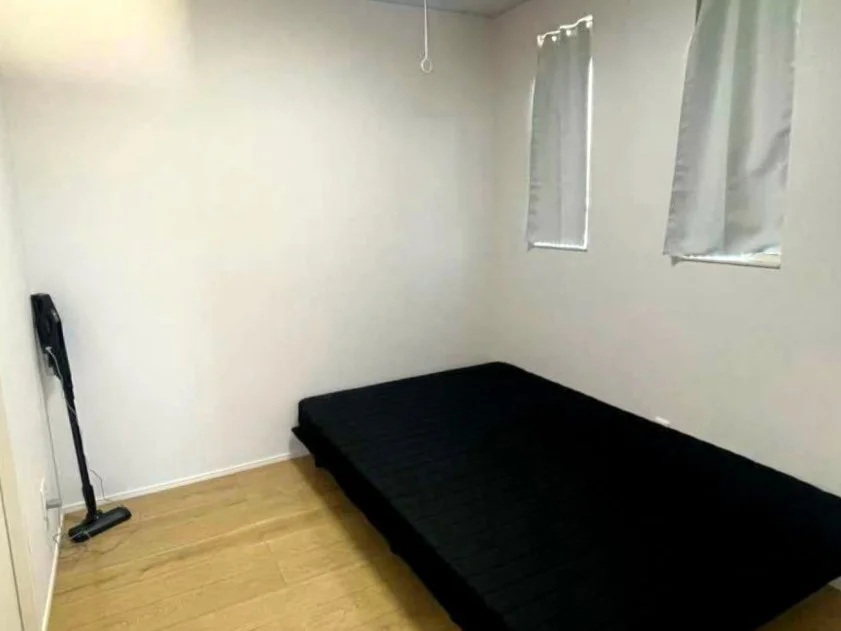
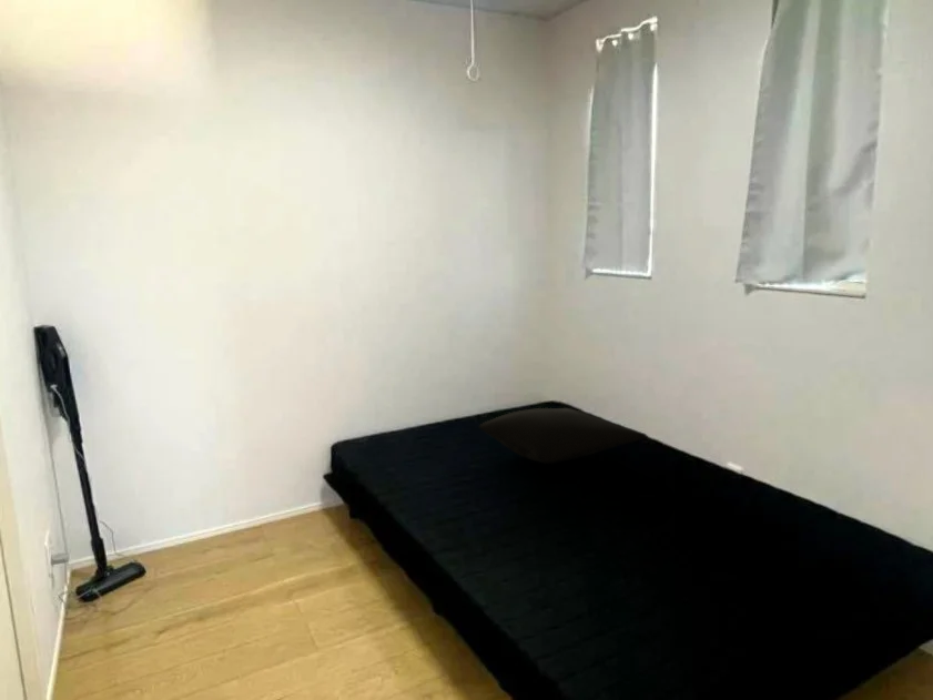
+ pillow (560, 430)
